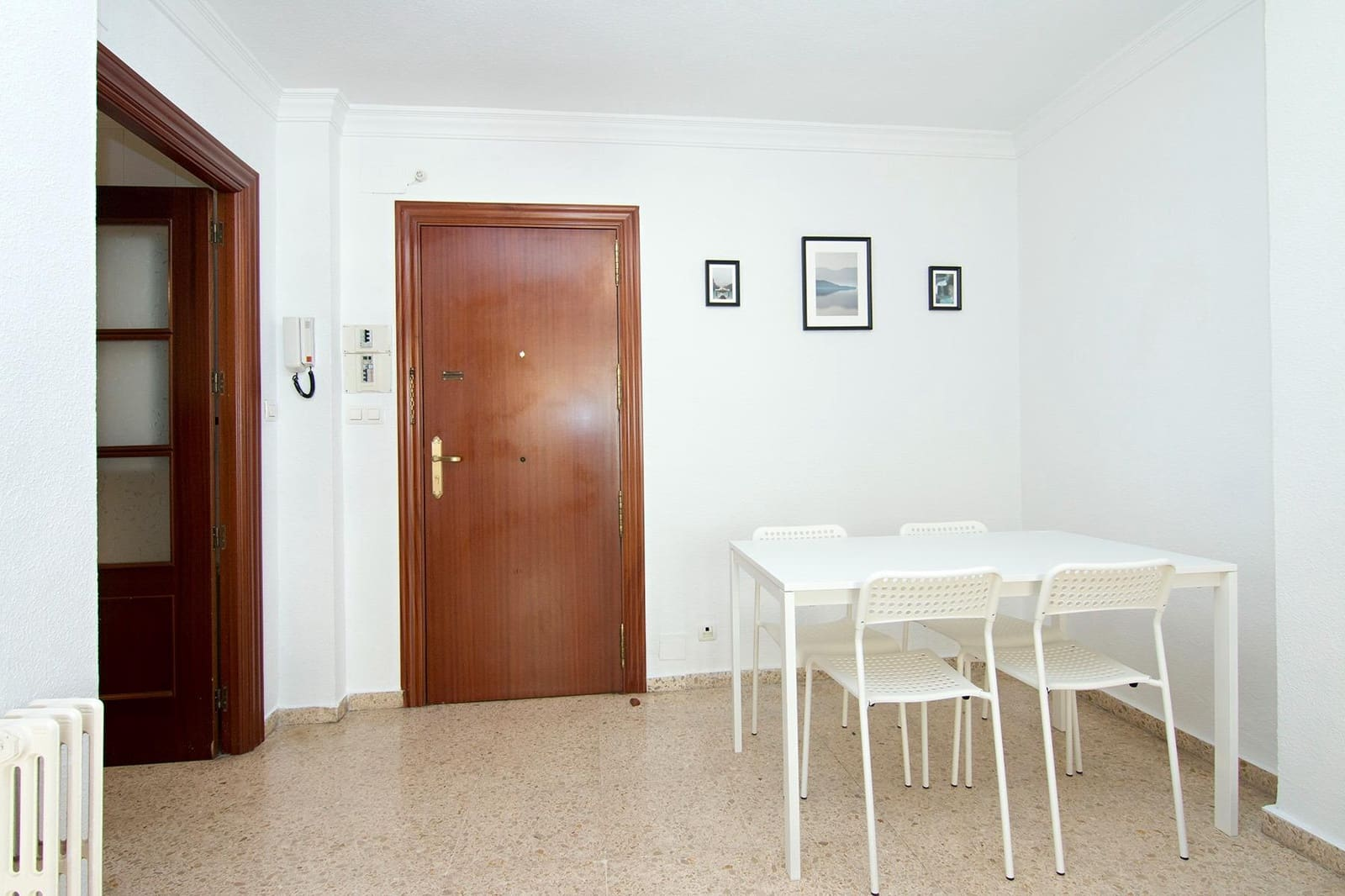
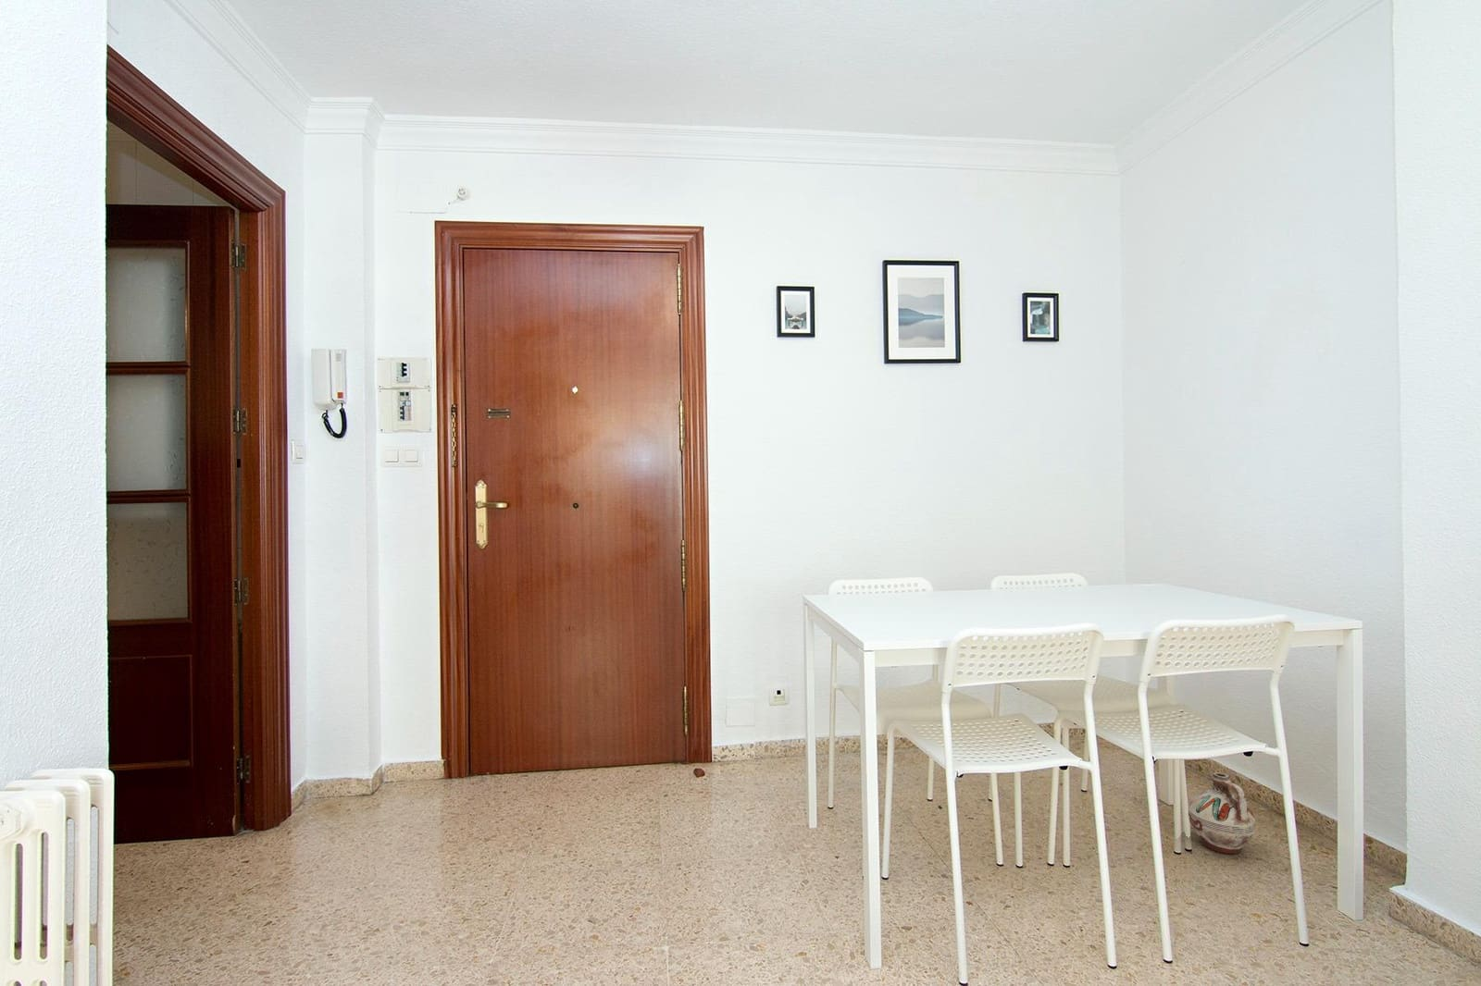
+ ceramic jug (1221, 810)
